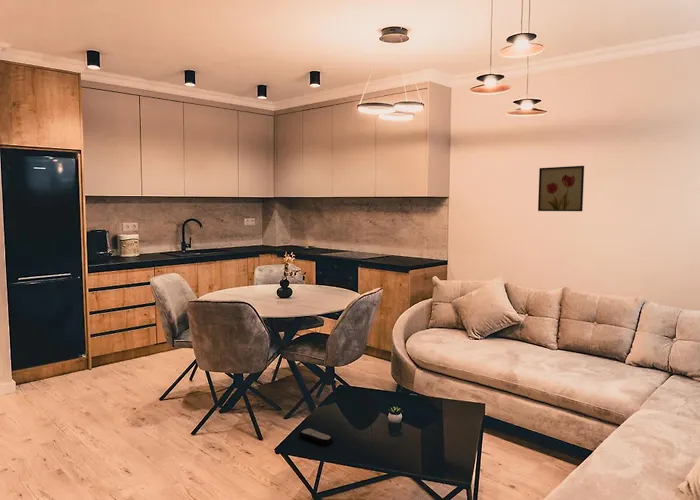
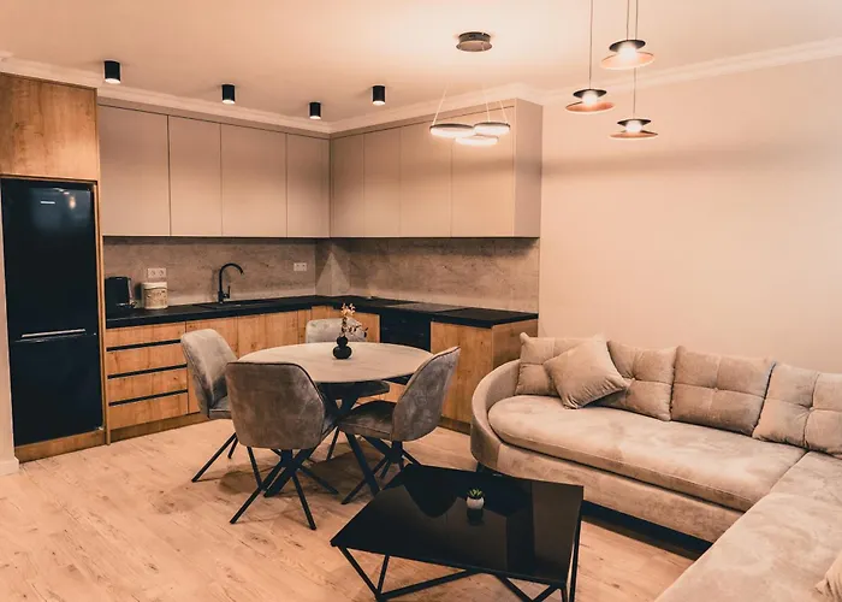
- remote control (316, 435)
- wall art (560, 189)
